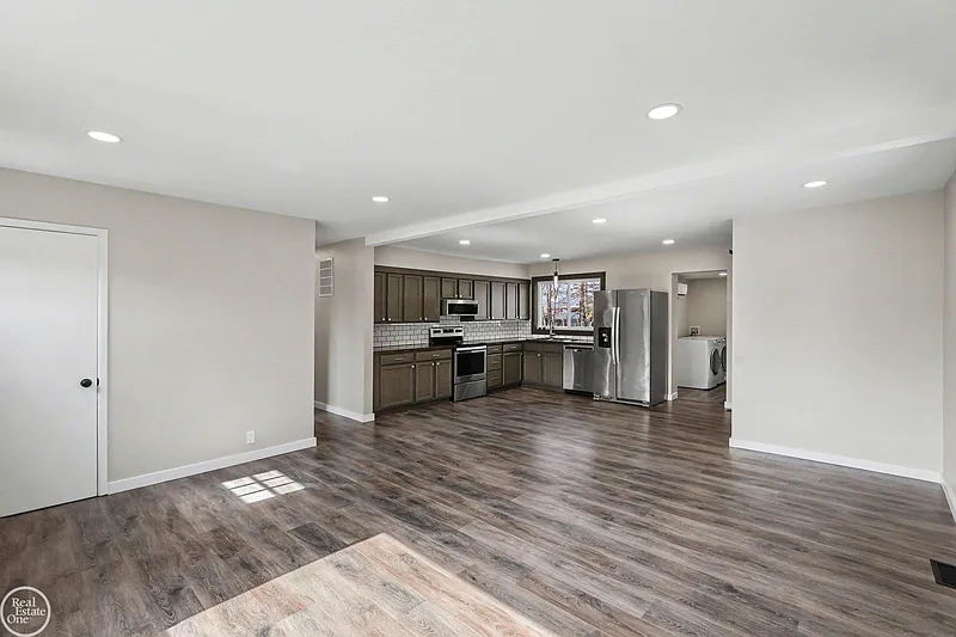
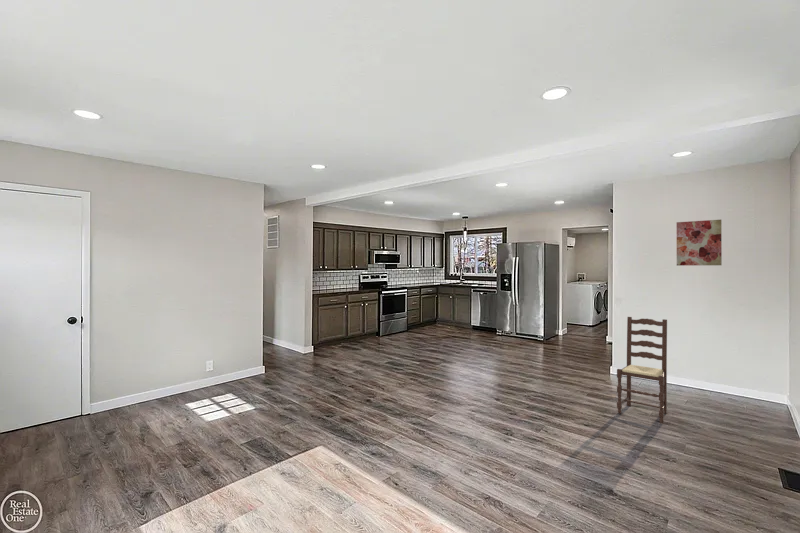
+ wall art (698, 243)
+ dining chair (642, 366)
